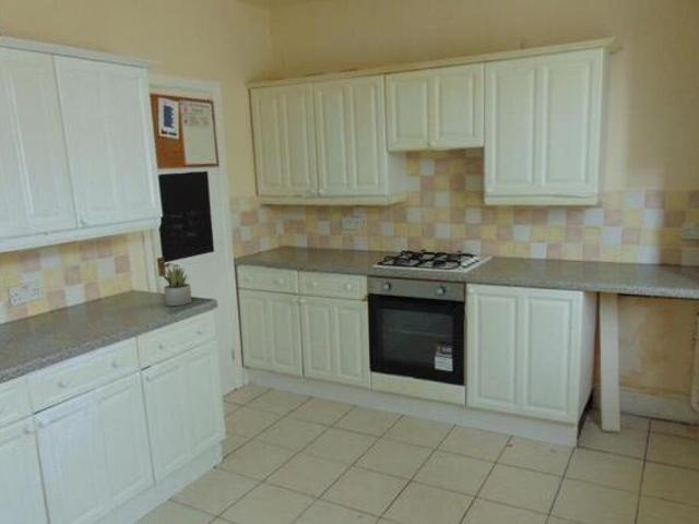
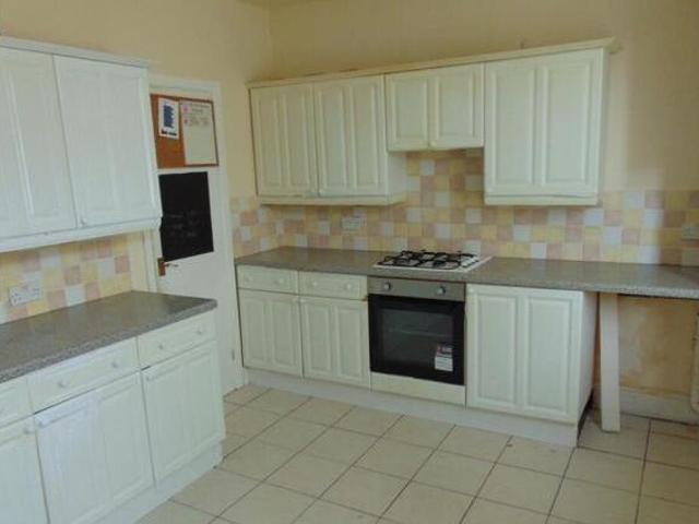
- succulent plant (176, 283)
